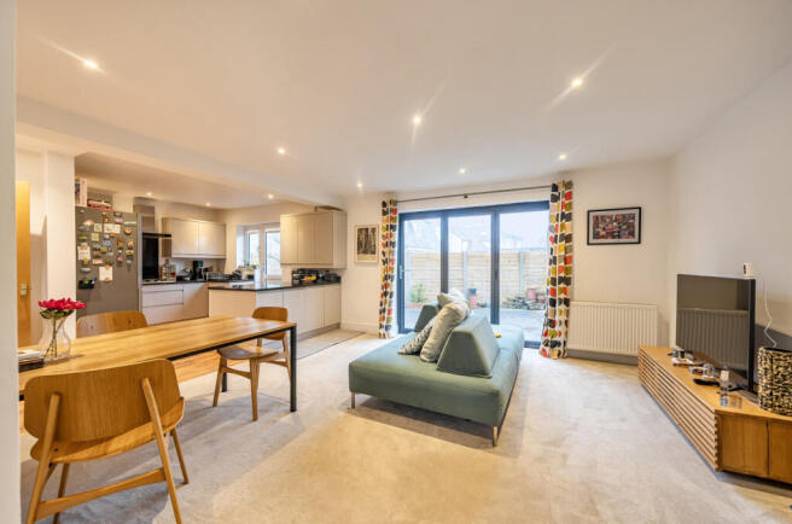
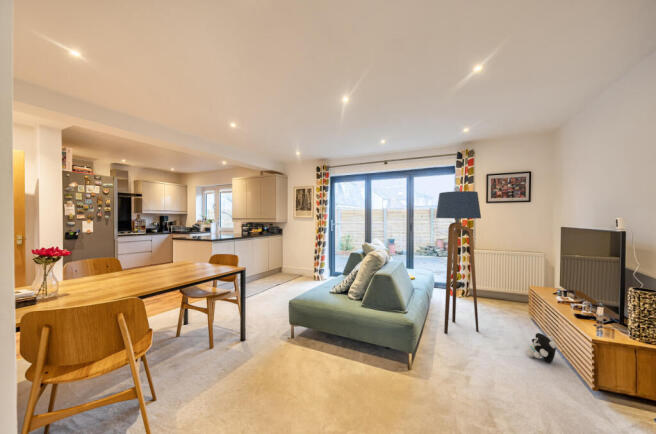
+ floor lamp (456, 261)
+ plush toy (541, 347)
